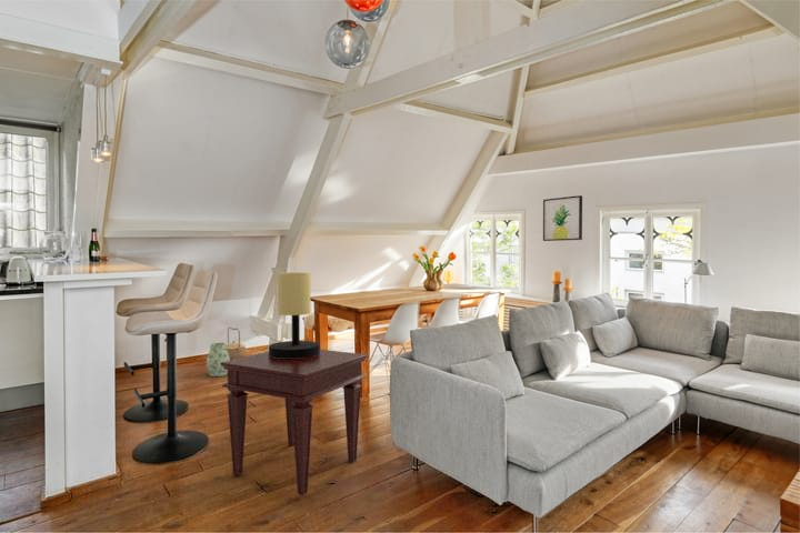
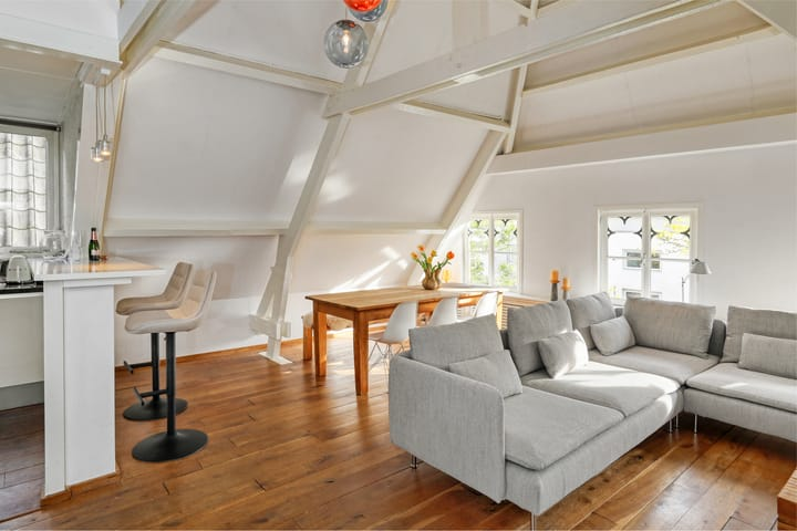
- wall art (561, 219)
- table lamp (293, 313)
- basket (233, 342)
- side table (297, 413)
- vase (218, 359)
